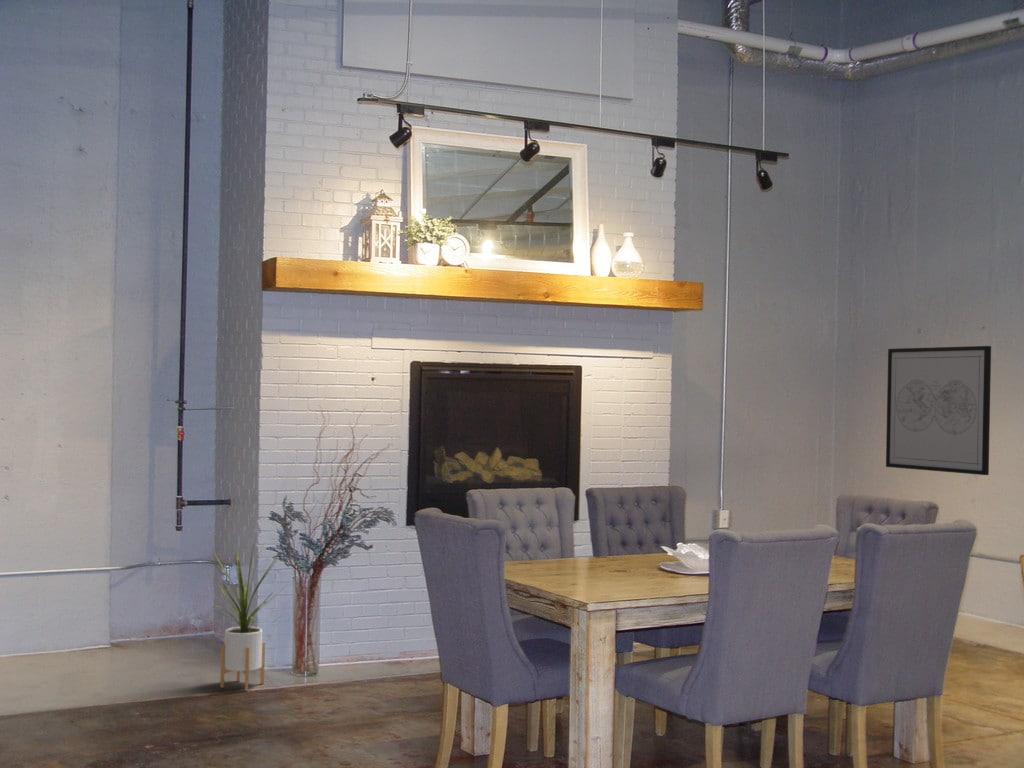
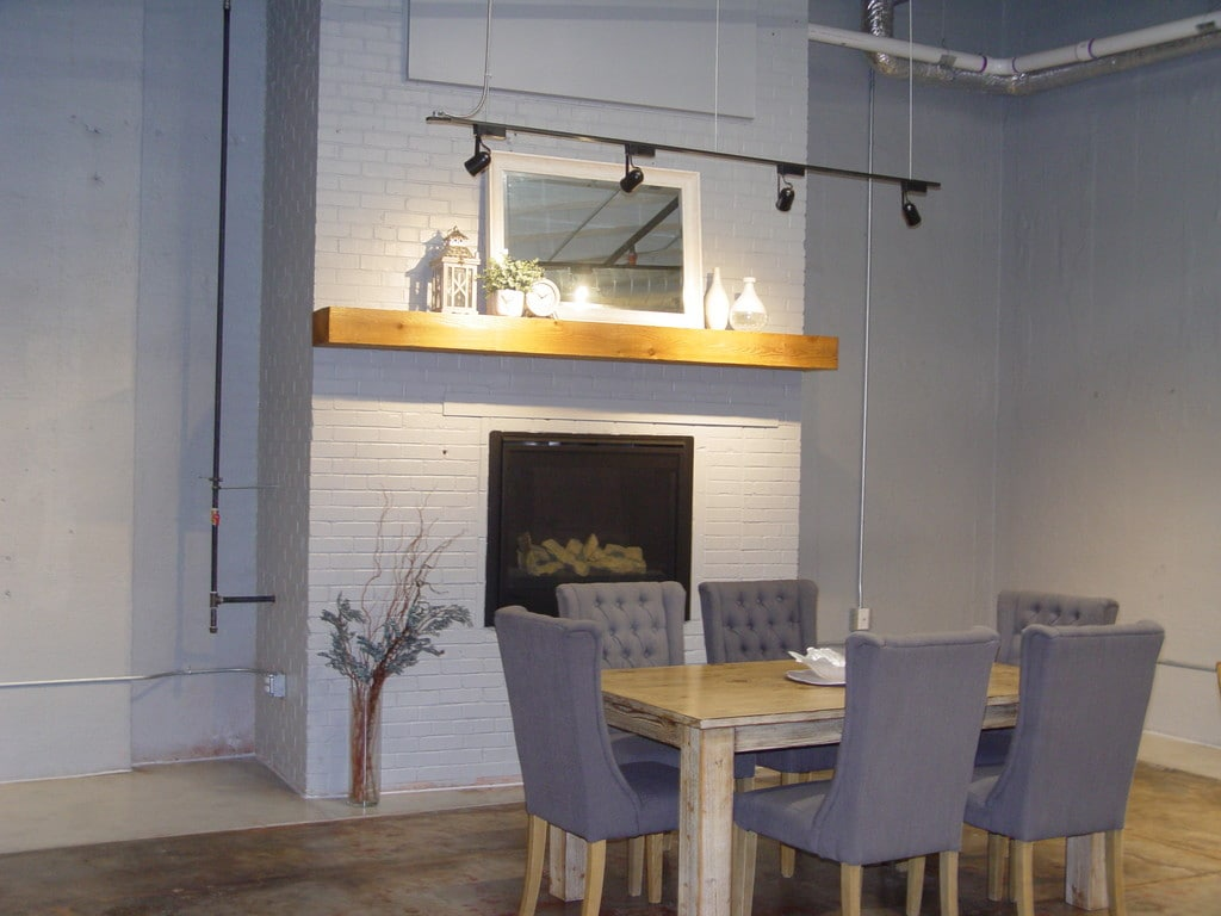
- house plant (245, 612)
- wall art (936, 409)
